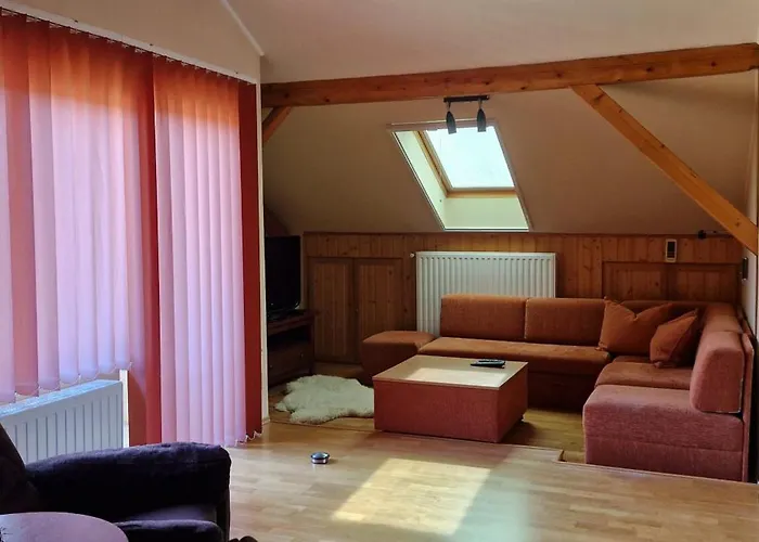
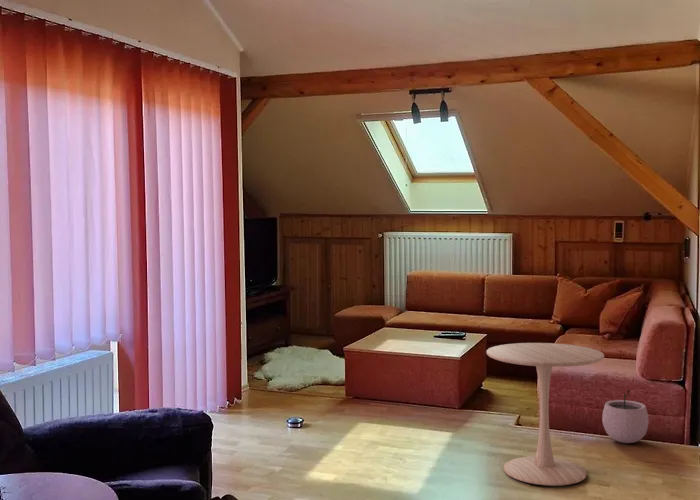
+ side table (544, 411)
+ plant pot (625, 414)
